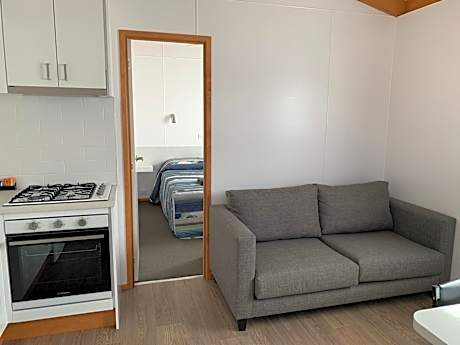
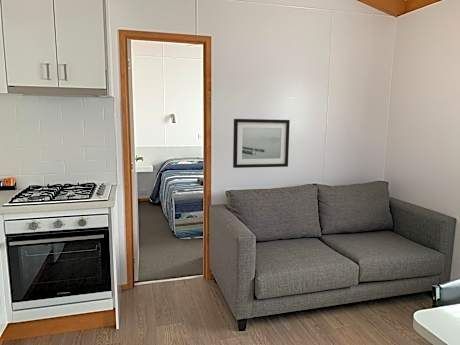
+ wall art (261, 143)
